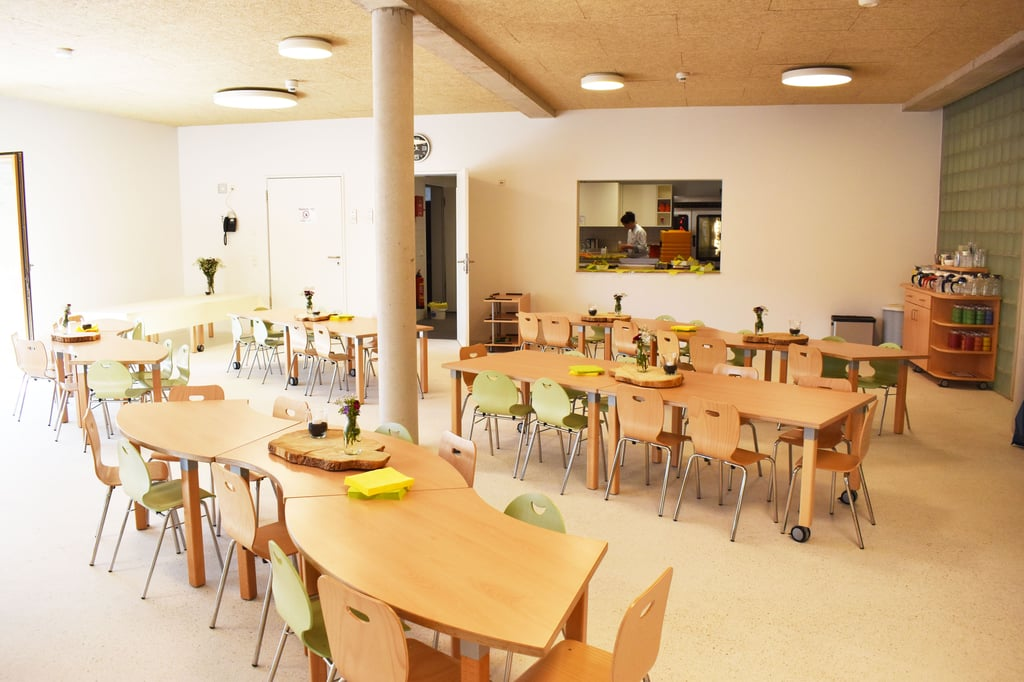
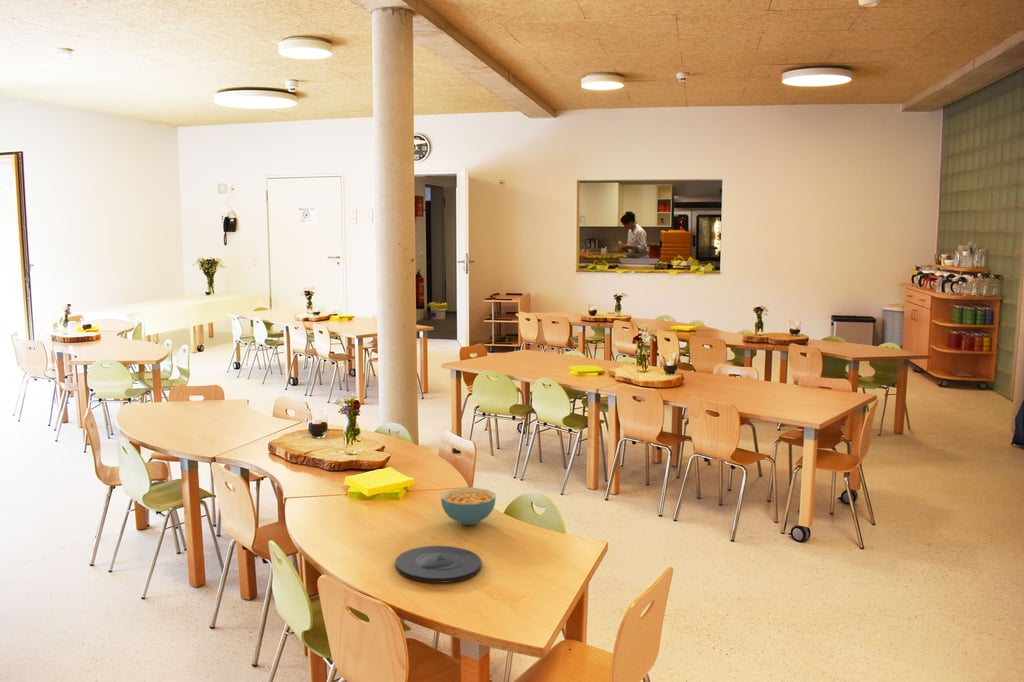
+ plate (438, 560)
+ cereal bowl (468, 509)
